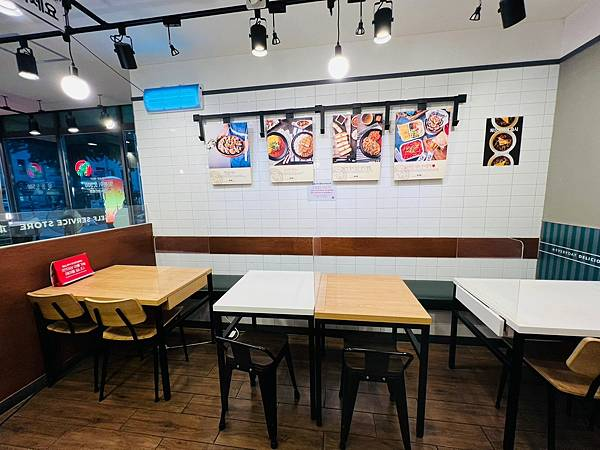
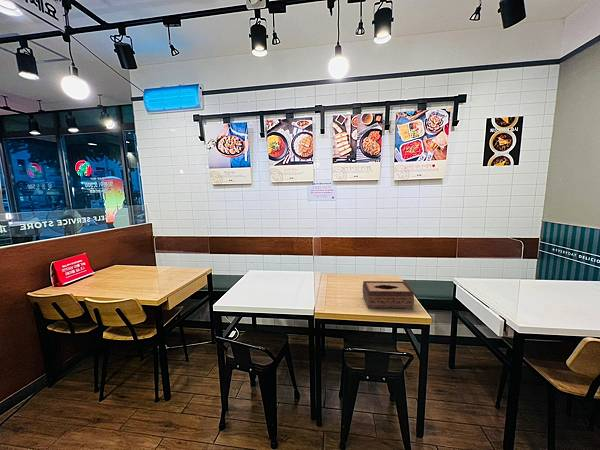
+ tissue box (386, 294)
